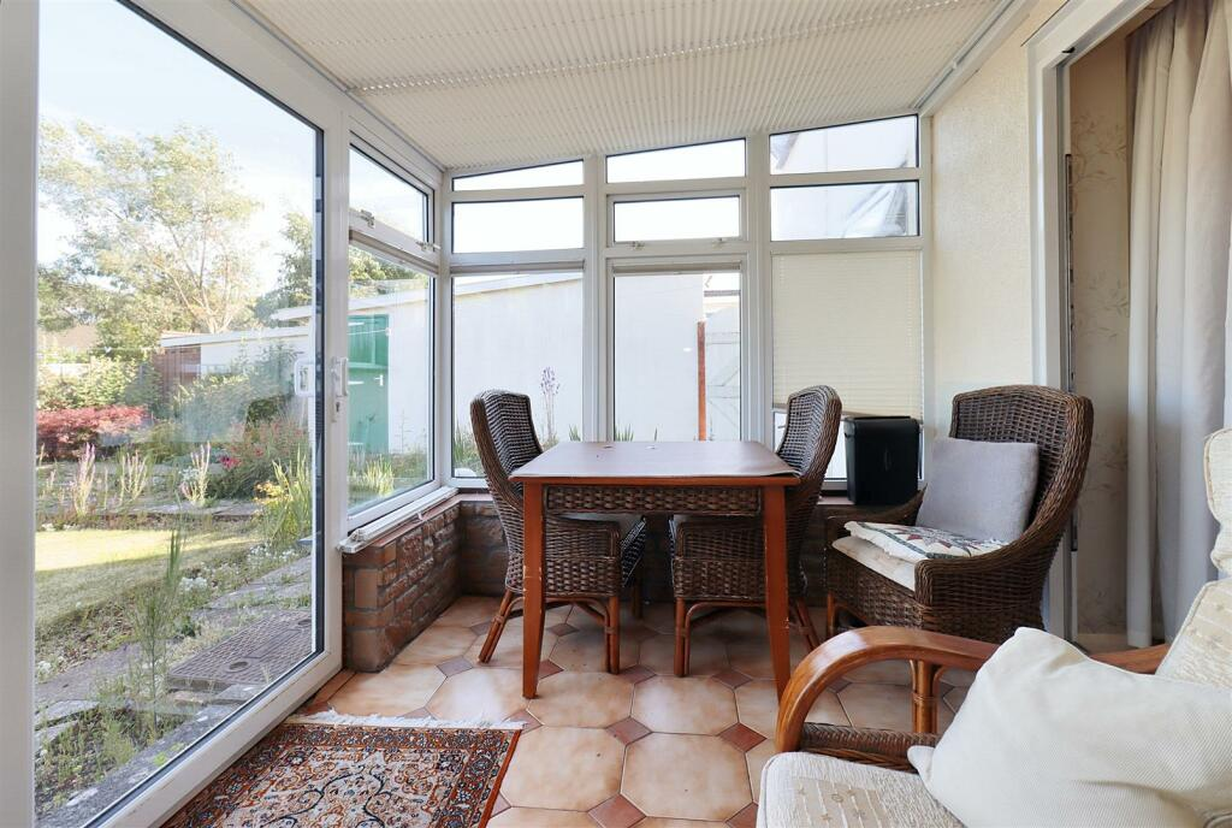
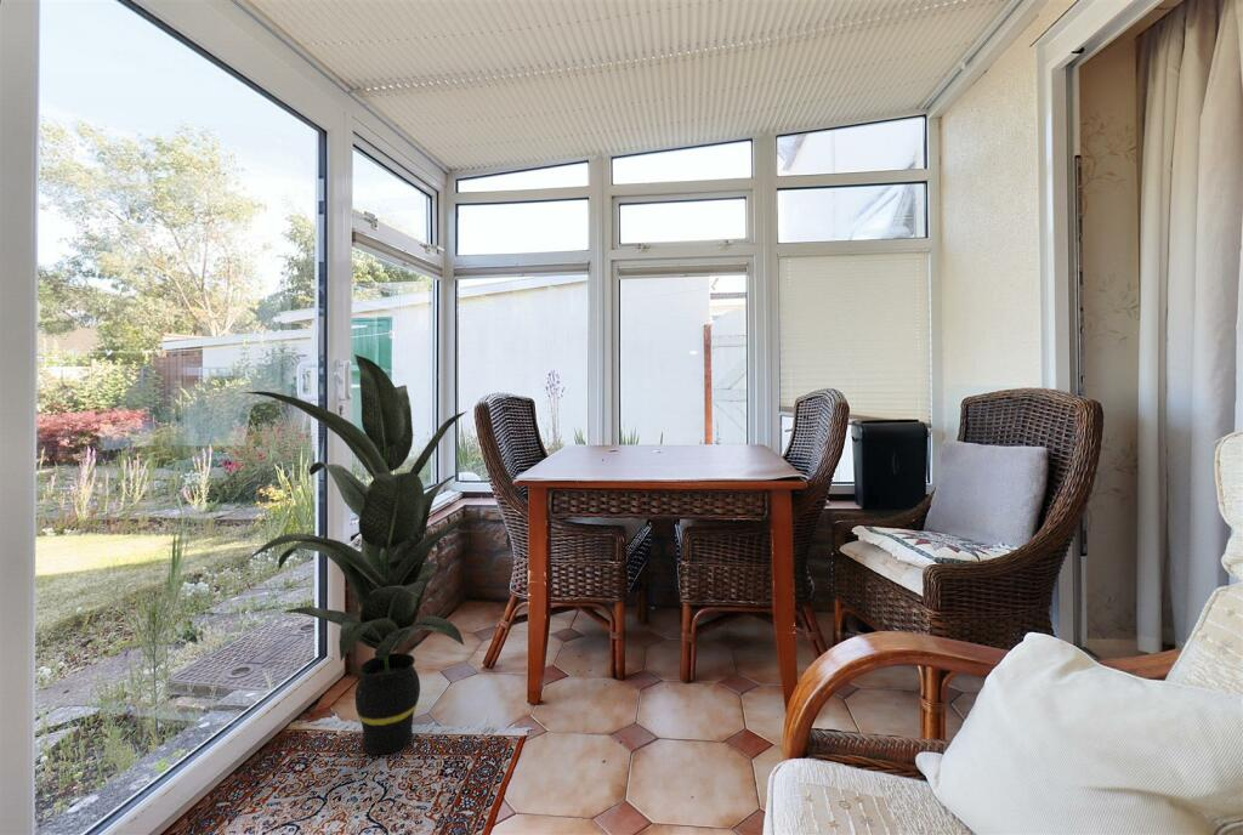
+ indoor plant (371, 553)
